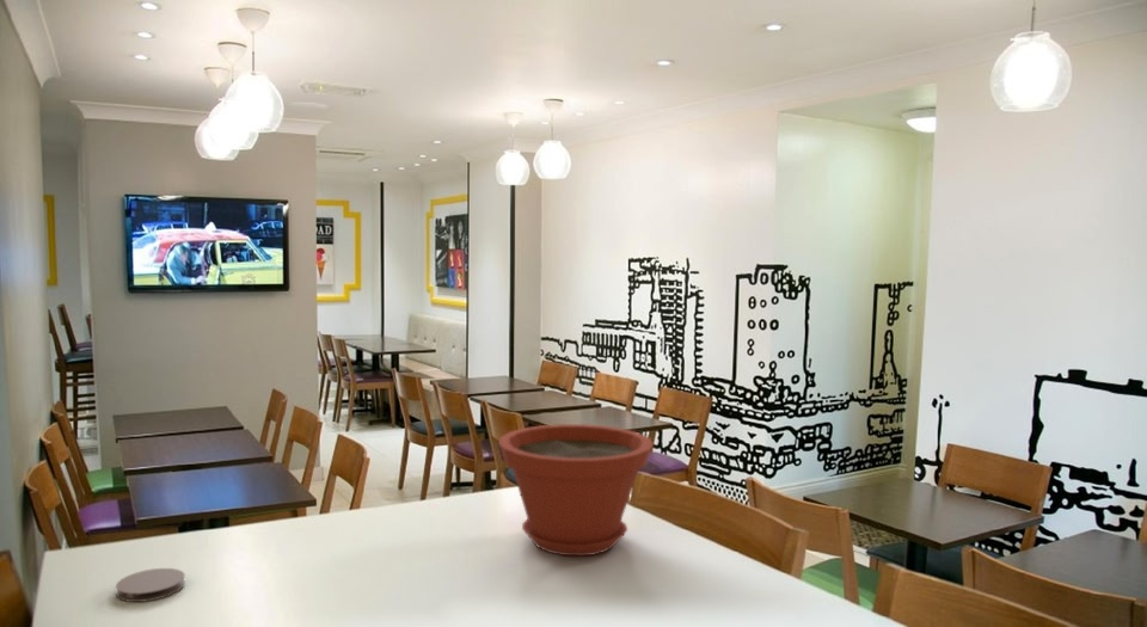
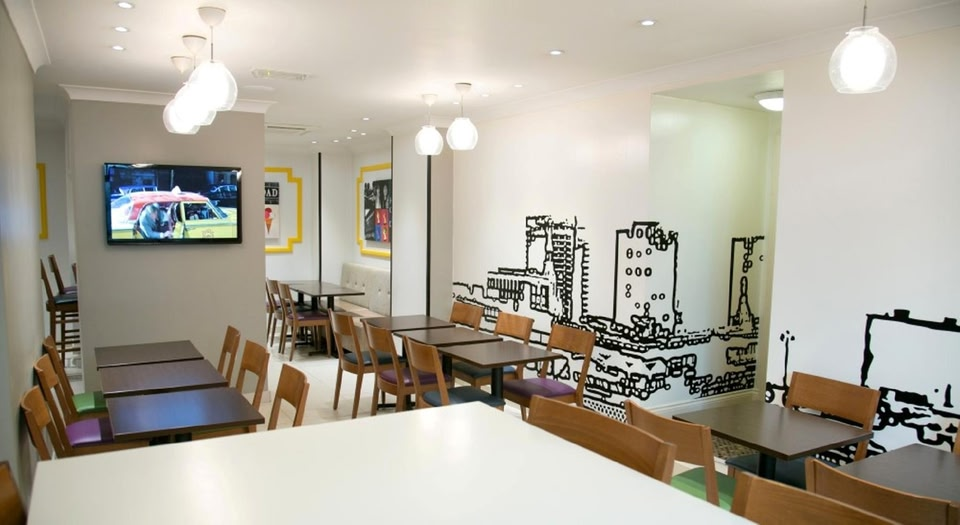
- coaster (151, 584)
- plant pot (575, 490)
